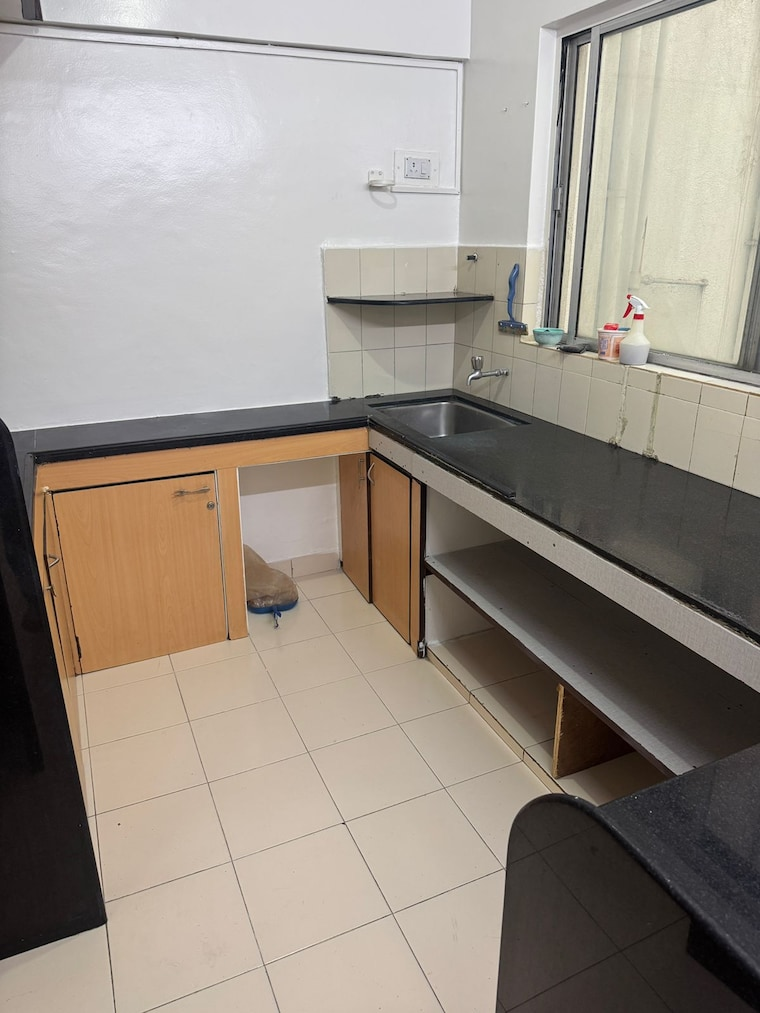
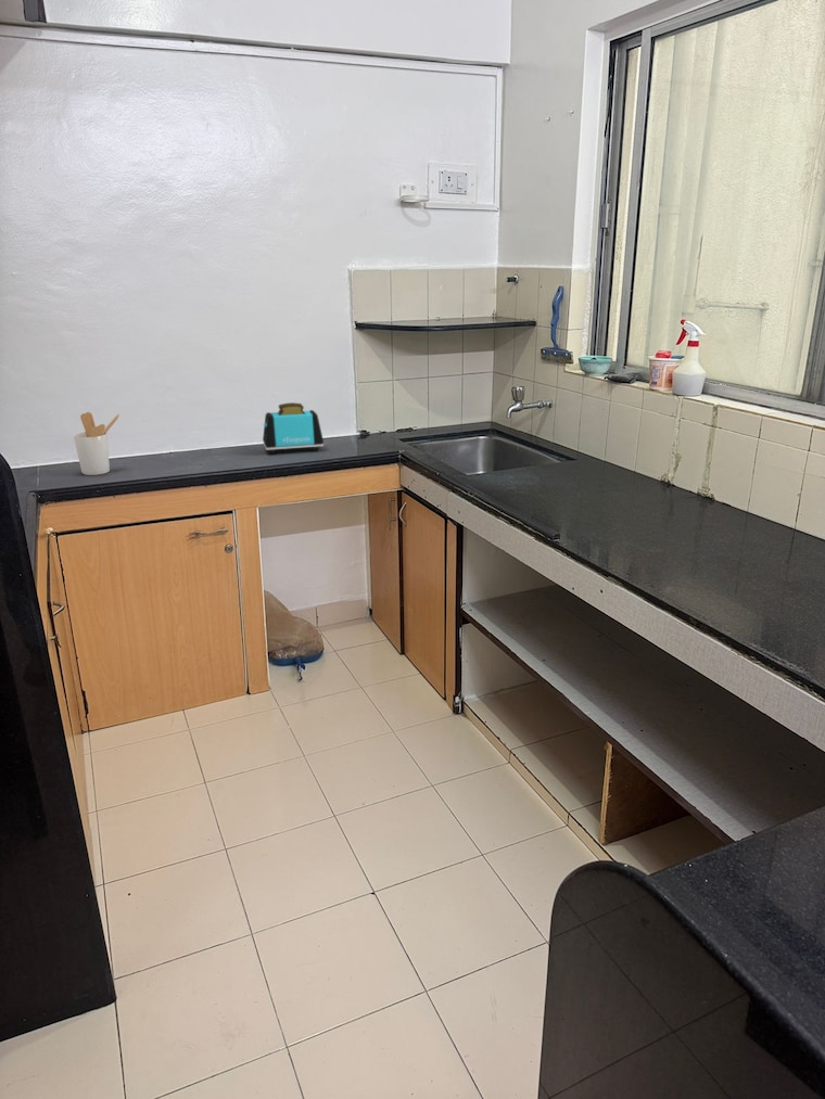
+ utensil holder (100, 443)
+ toaster (292, 426)
